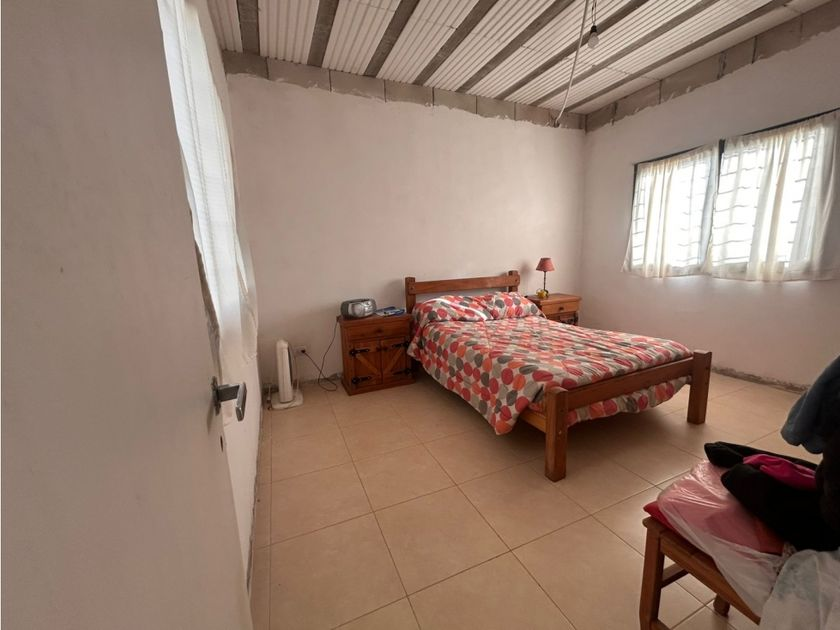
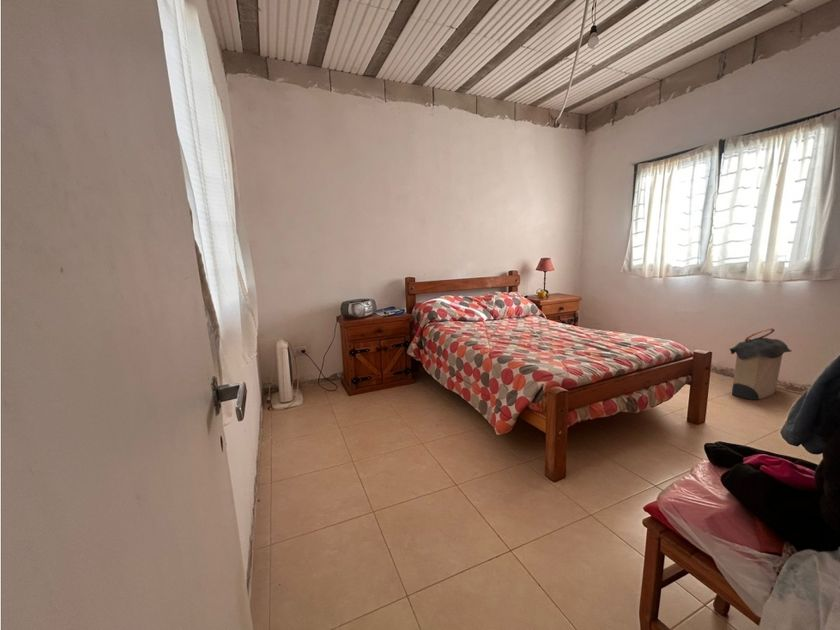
+ laundry hamper (757, 359)
